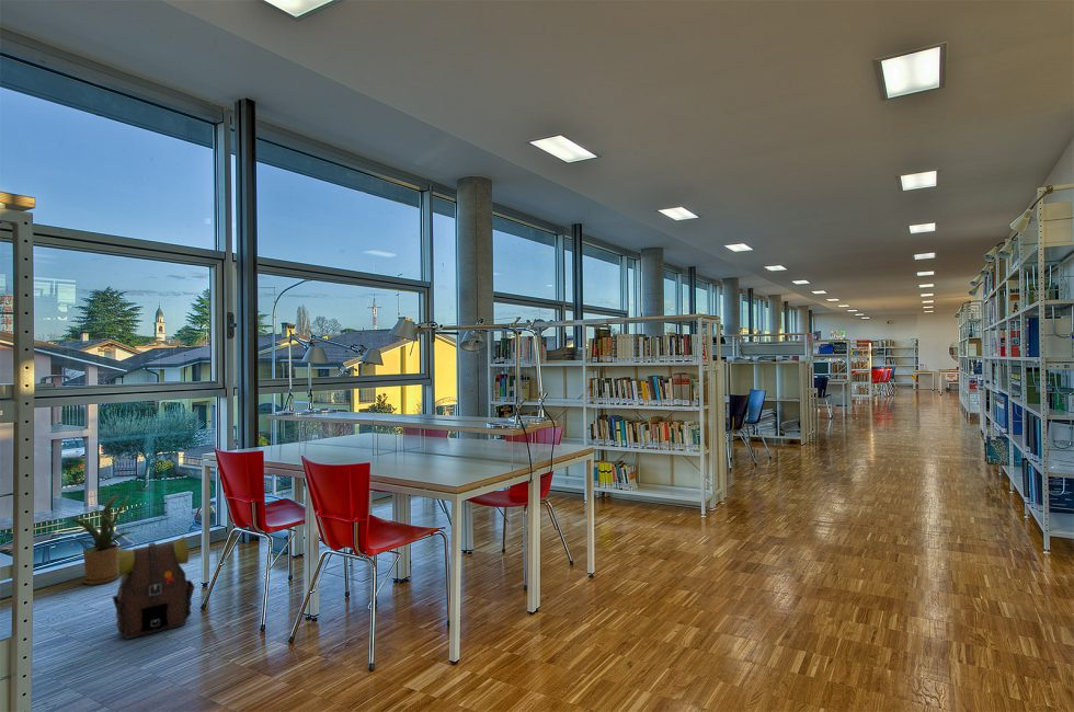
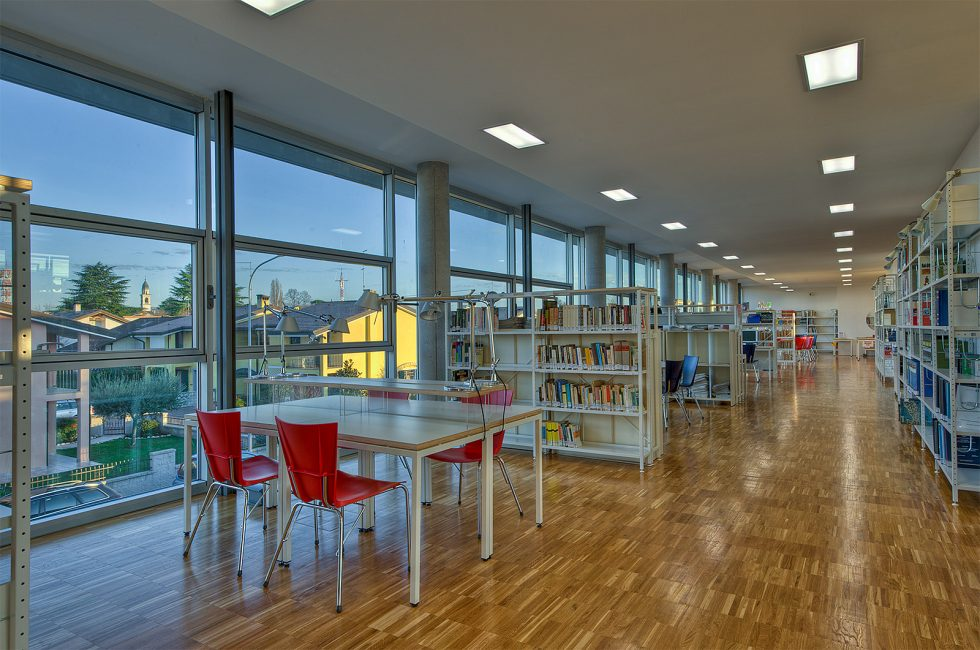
- backpack (152, 581)
- house plant (96, 539)
